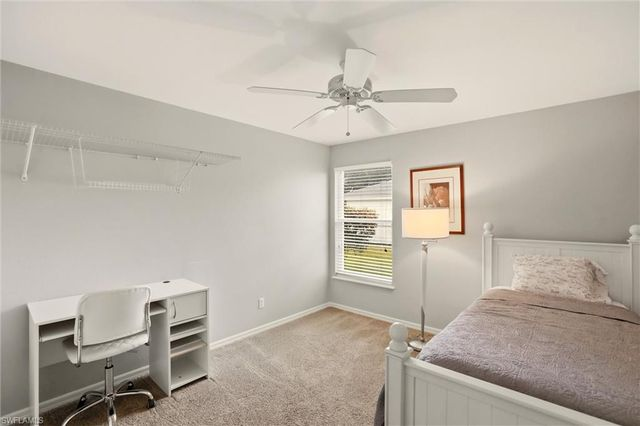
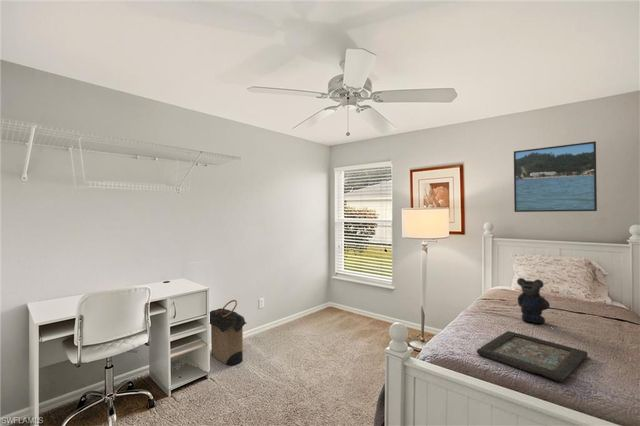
+ decorative tray (531, 353)
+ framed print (552, 179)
+ laundry hamper (224, 328)
+ bear (534, 298)
